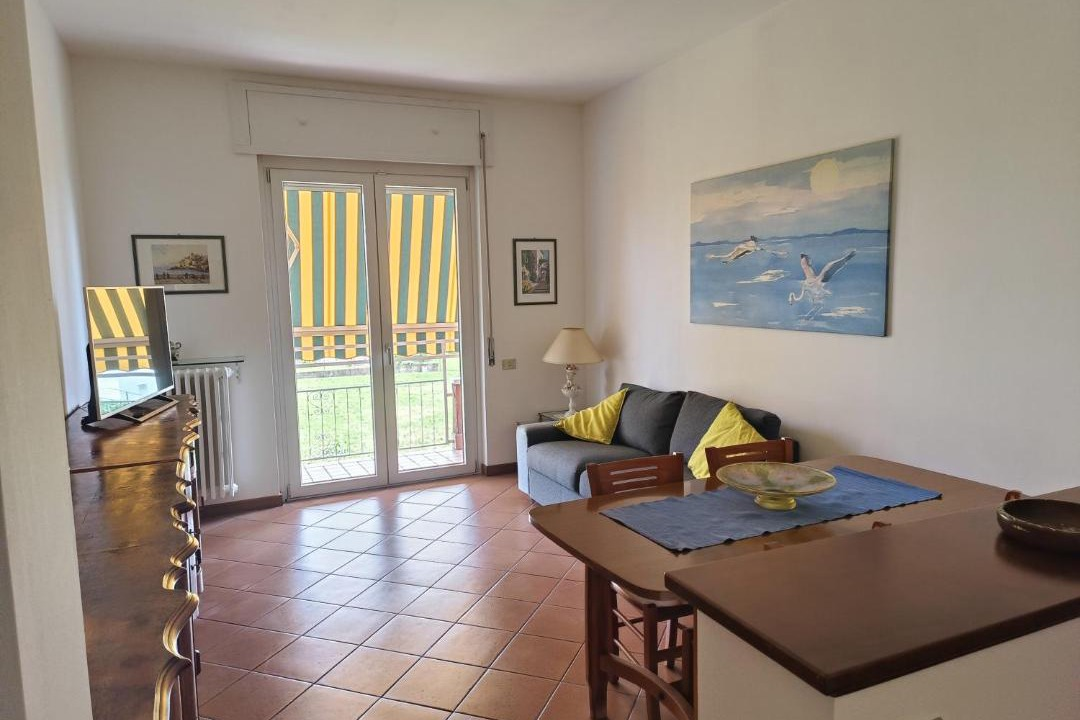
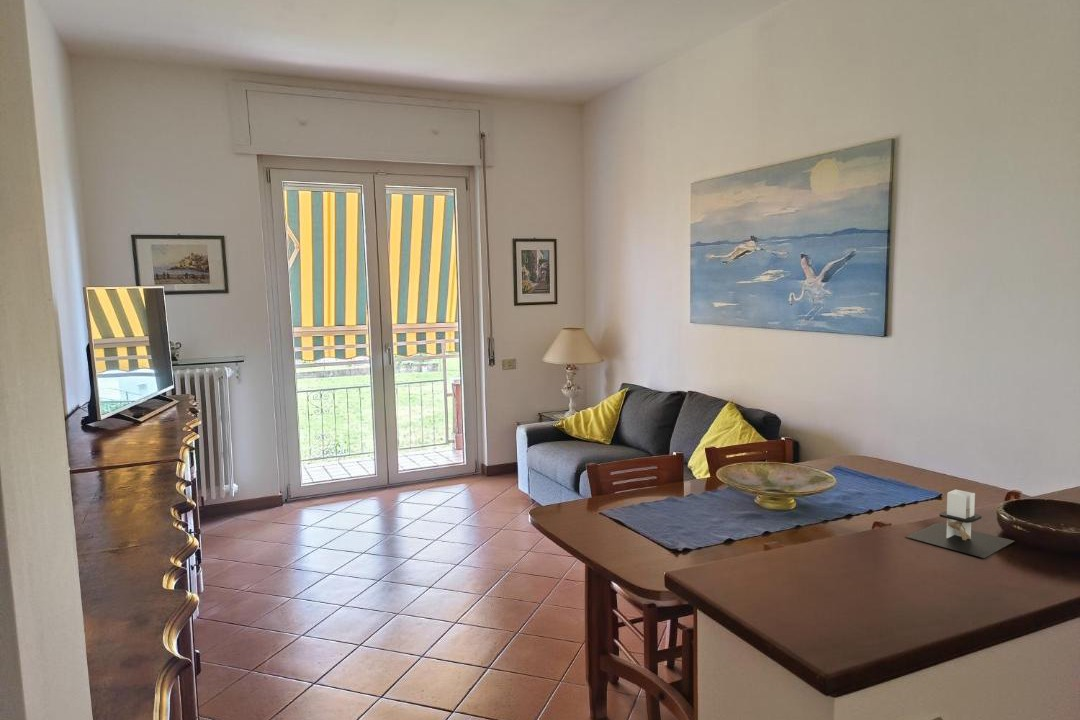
+ architectural model (960, 516)
